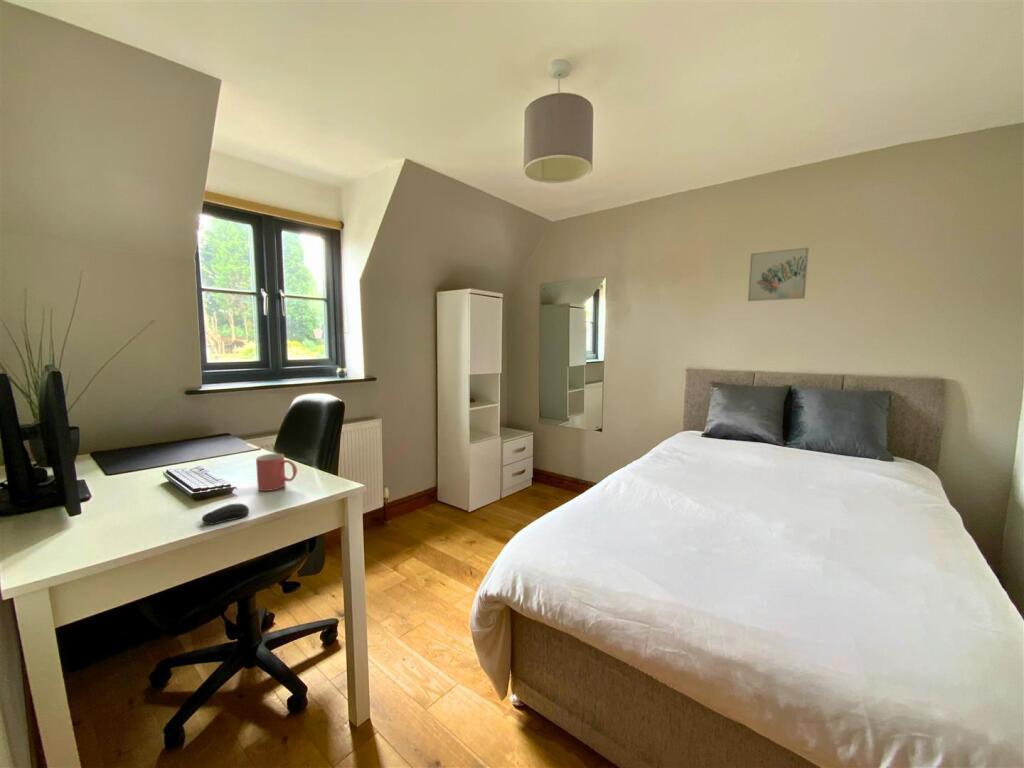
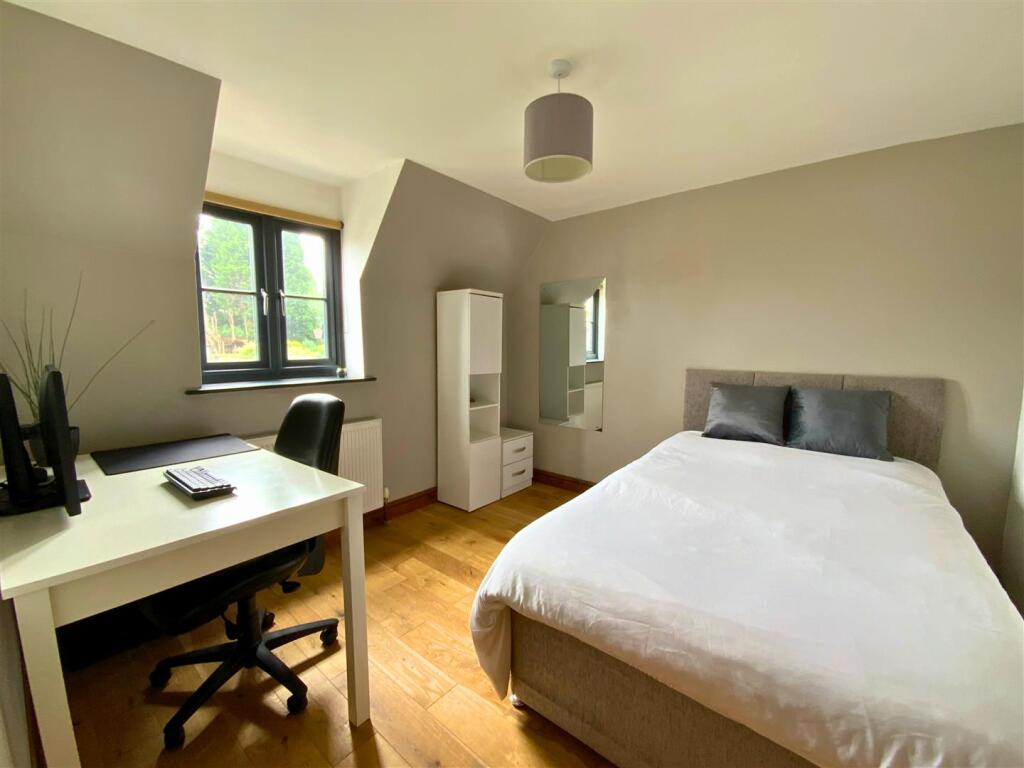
- computer mouse (226, 512)
- mug (277, 471)
- wall art (777, 275)
